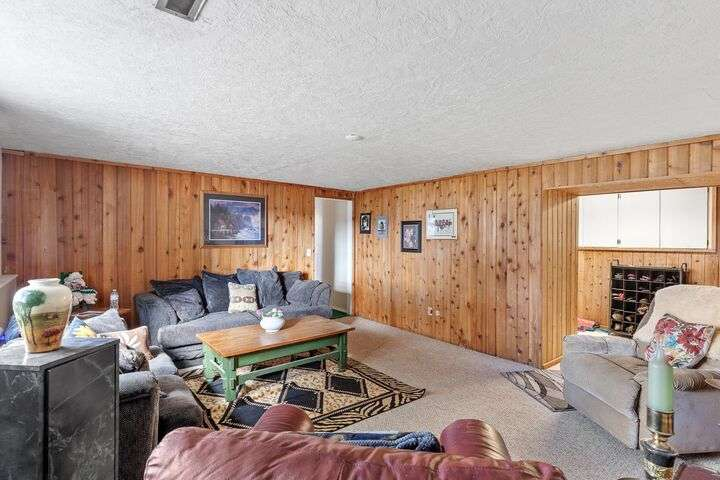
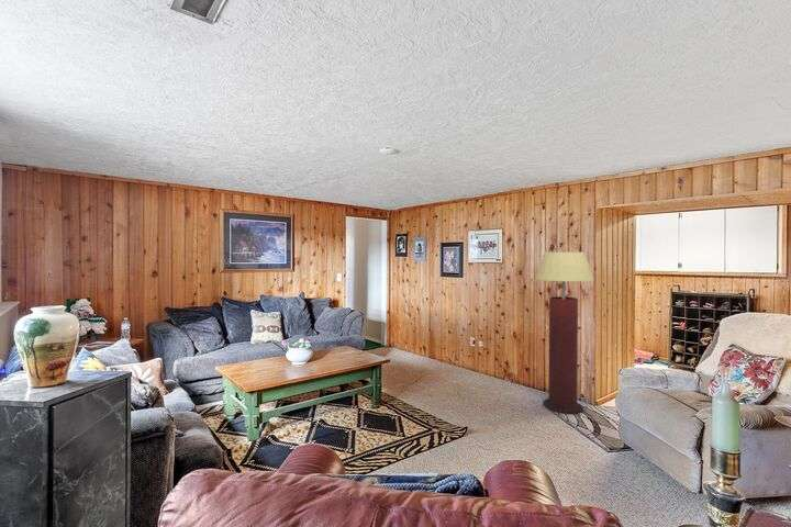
+ floor lamp (562, 329)
